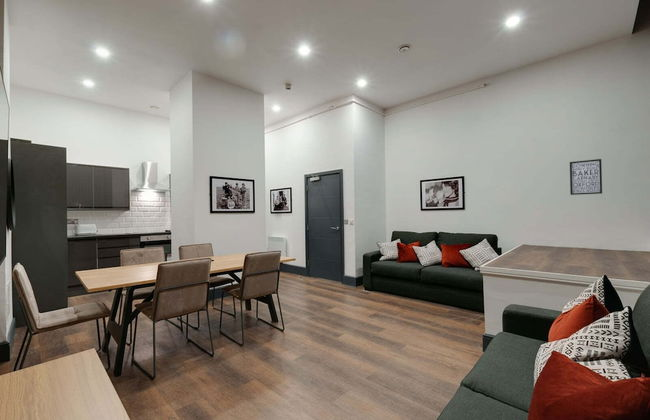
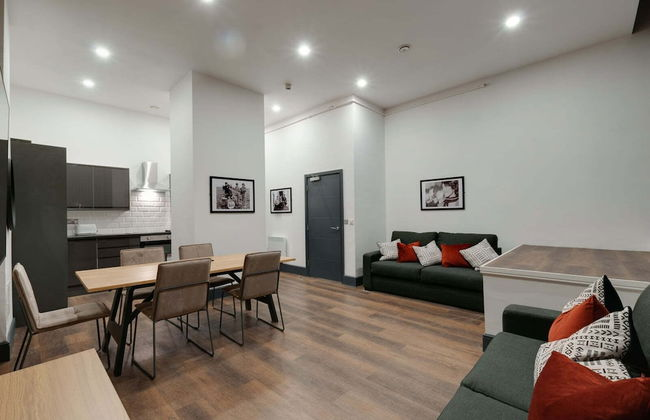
- wall art (585, 177)
